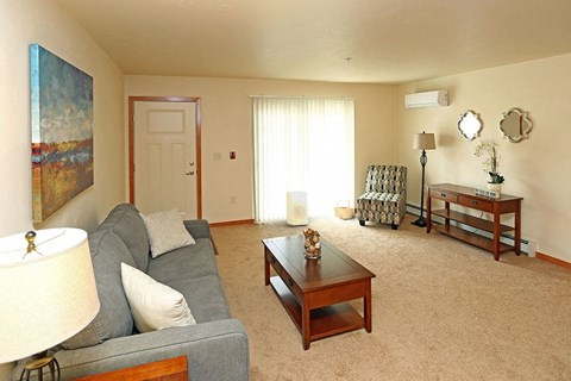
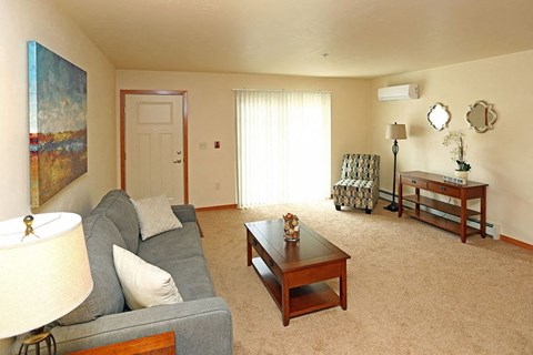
- fan (296, 207)
- basket (343, 208)
